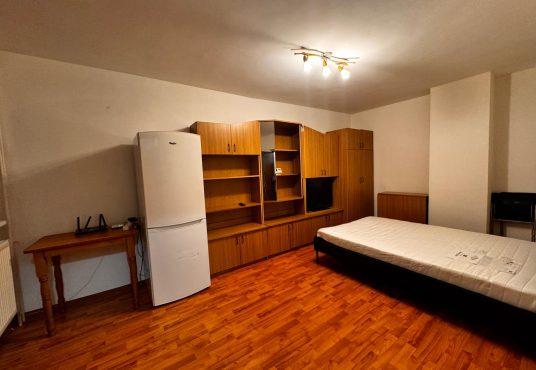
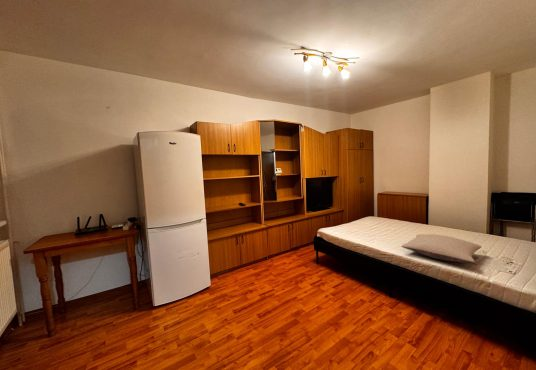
+ pillow (440, 246)
